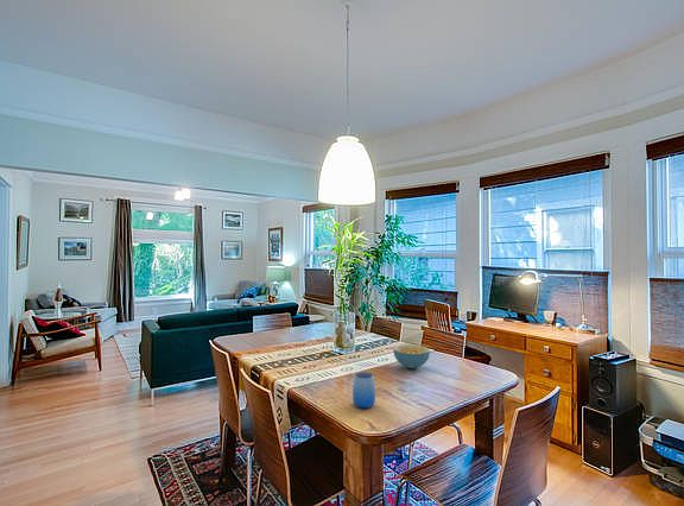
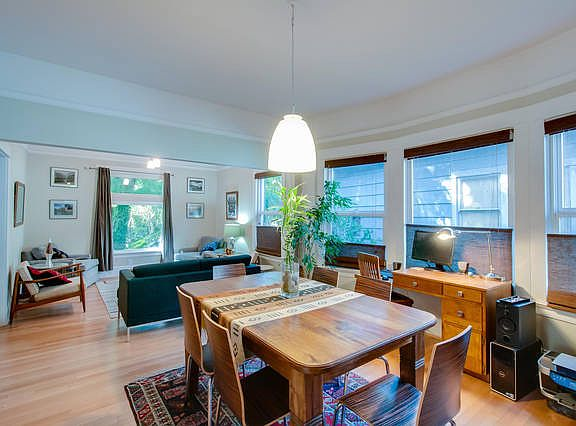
- cereal bowl (411, 358)
- cup (363, 390)
